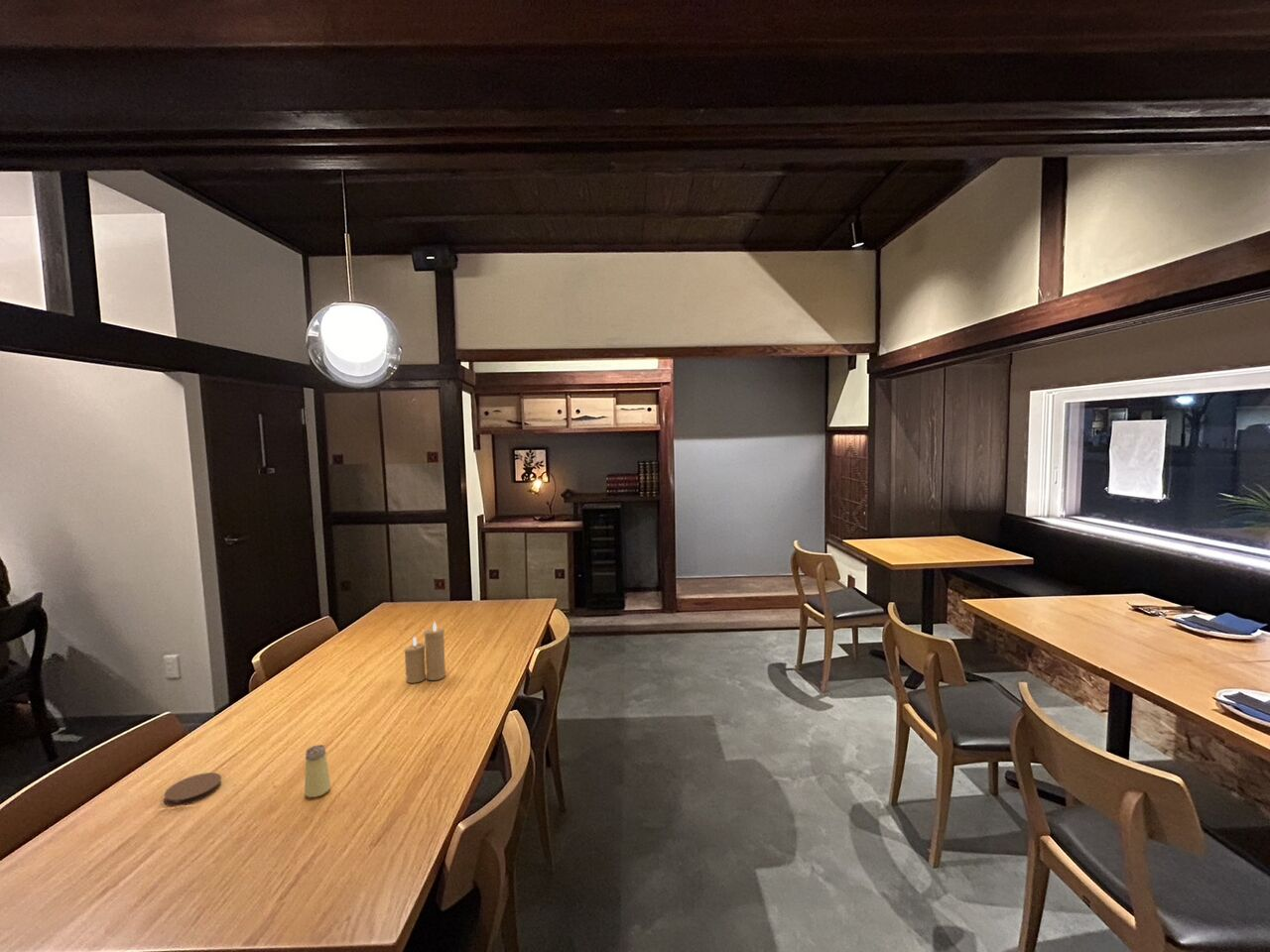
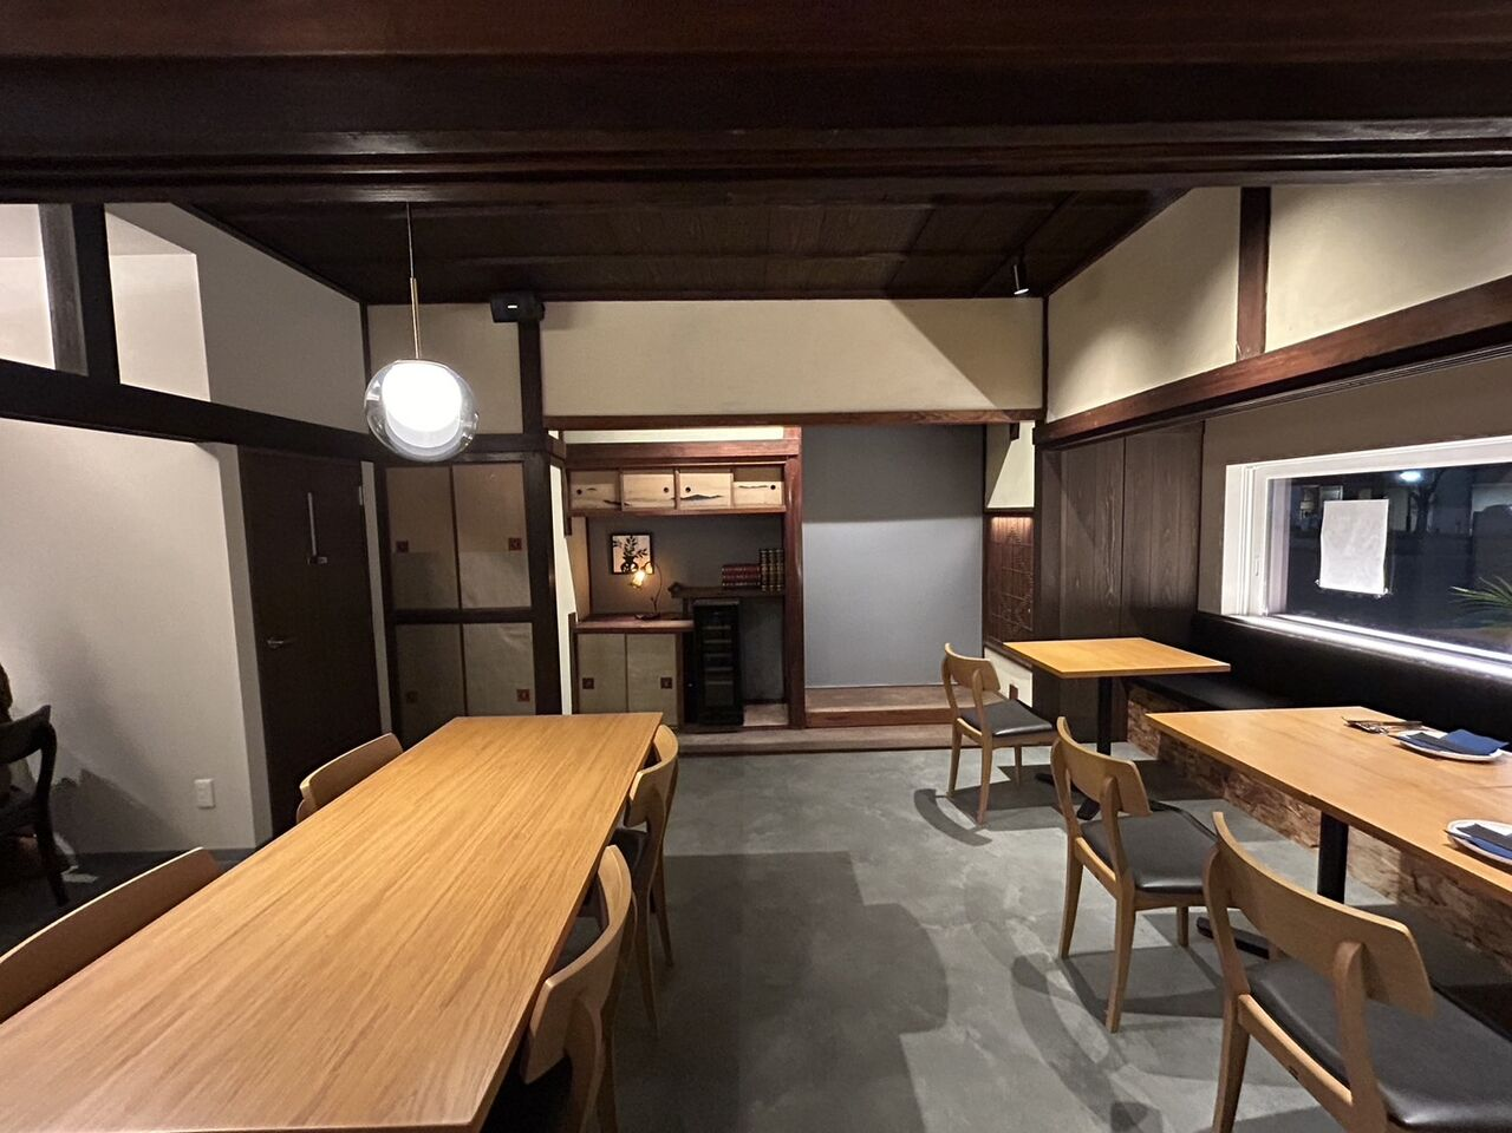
- saltshaker (317, 770)
- coaster (193, 788)
- candle (424, 651)
